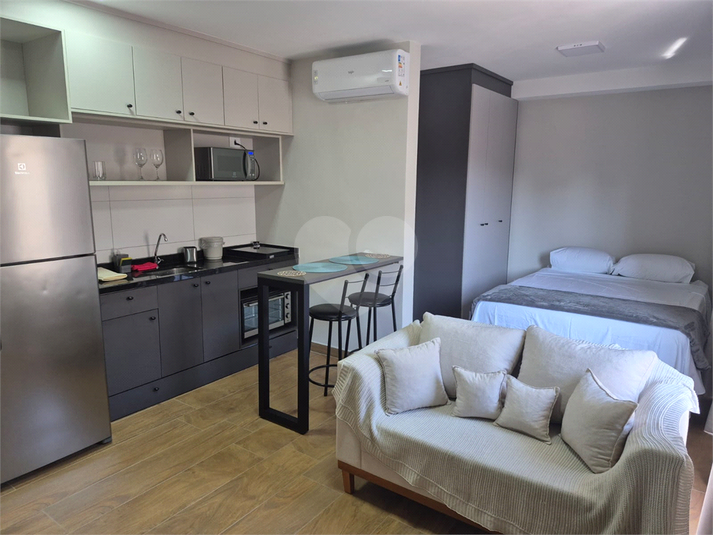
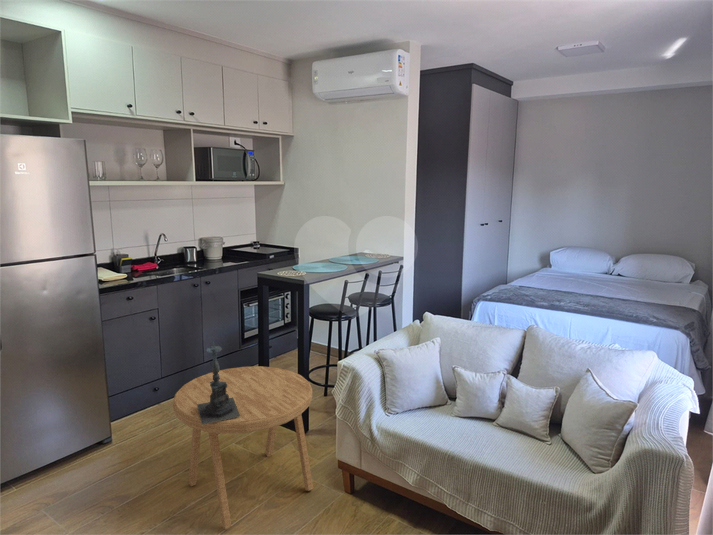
+ candle holder (216, 375)
+ side table (246, 432)
